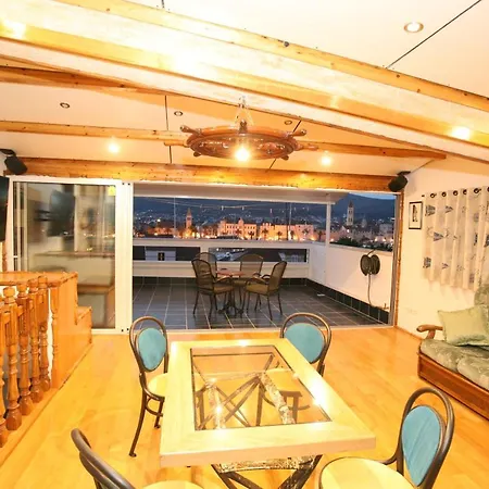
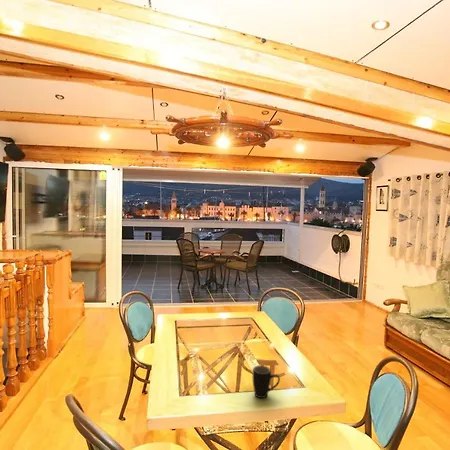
+ mug (265, 382)
